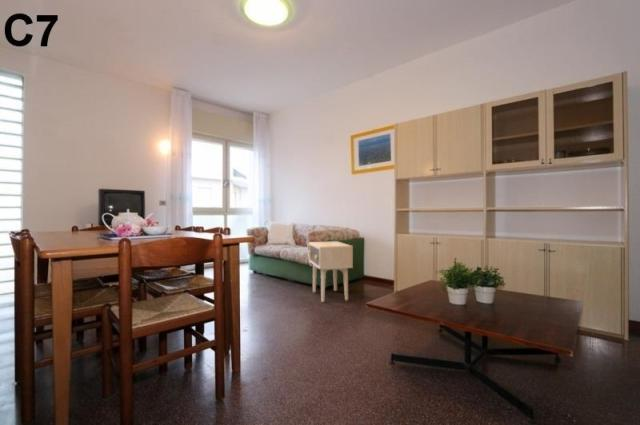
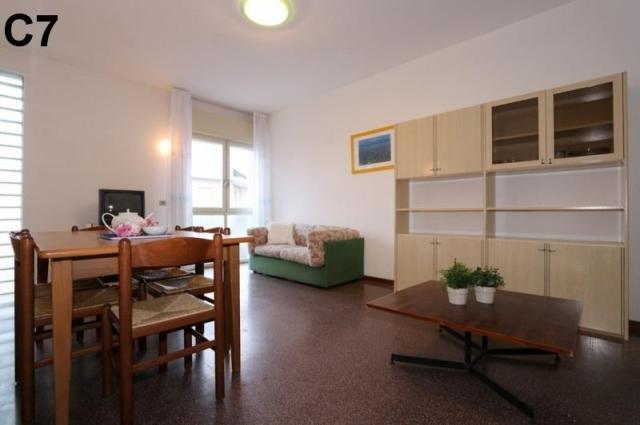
- side table (328, 269)
